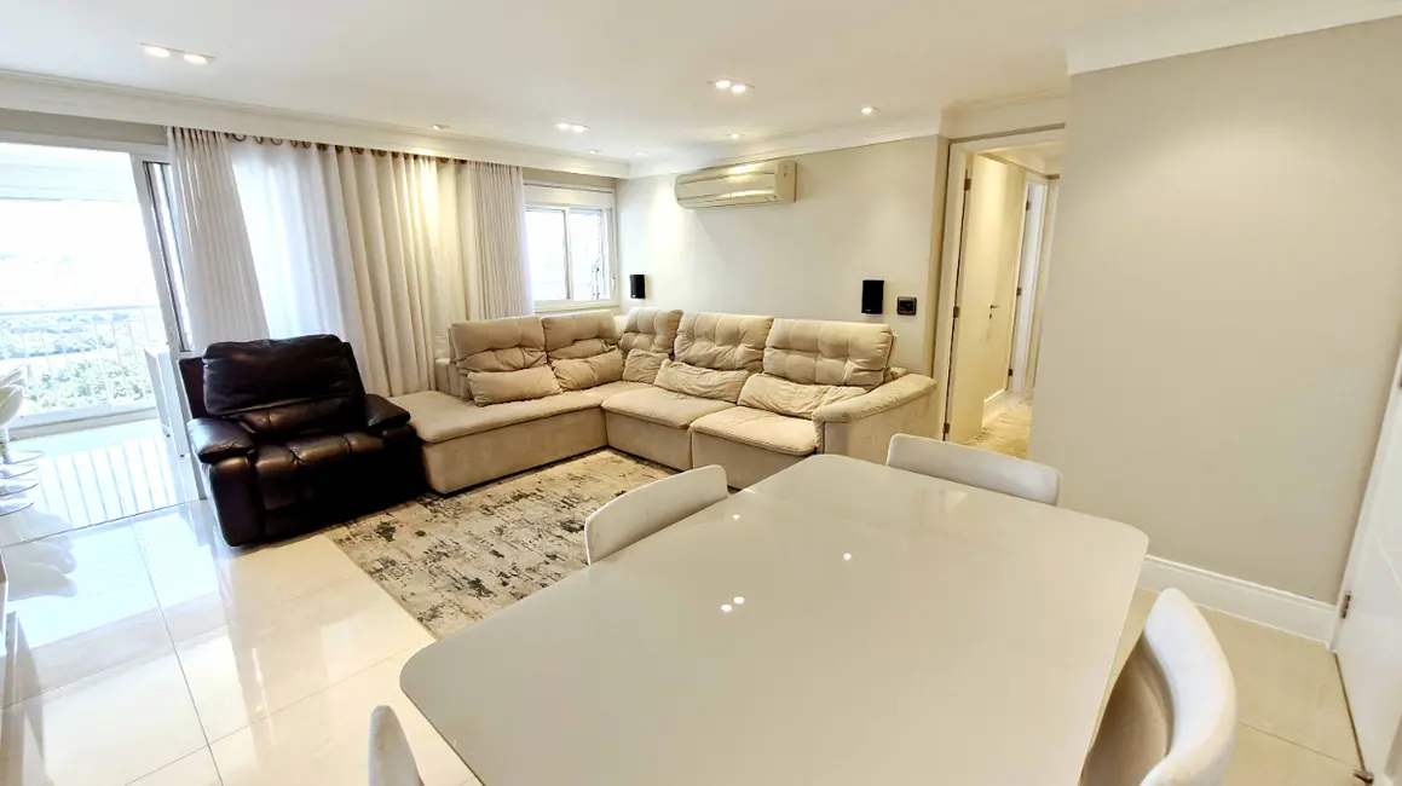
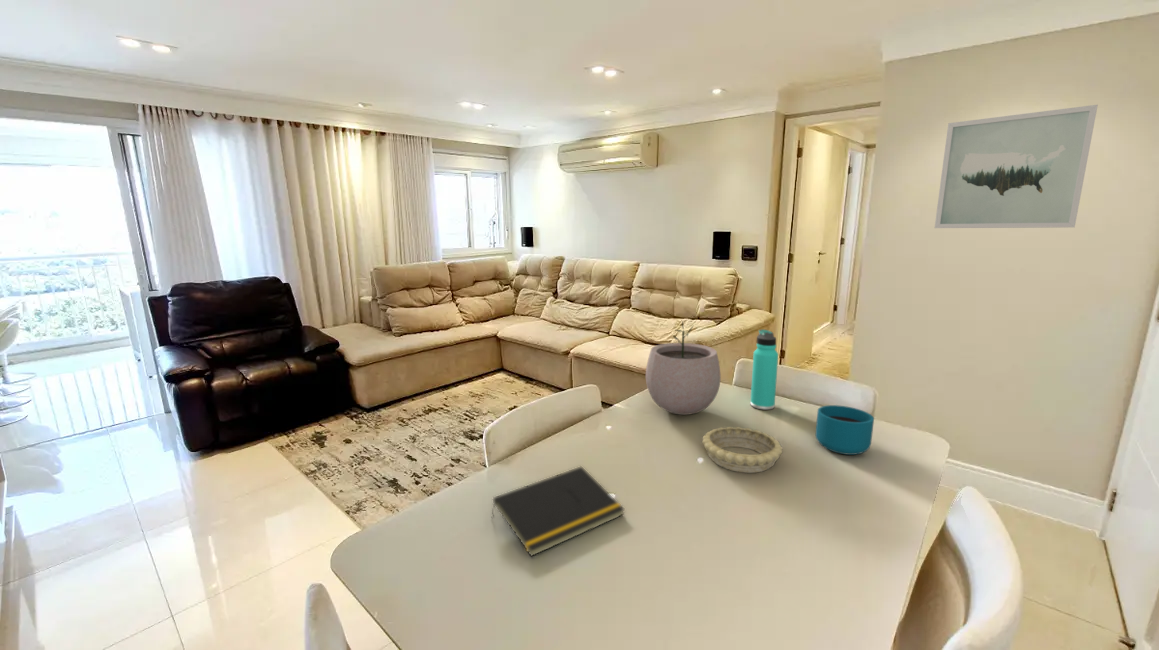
+ plant pot (682, 367)
+ notepad (559, 505)
+ cup (843, 428)
+ thermos bottle (764, 369)
+ decorative bowl (740, 446)
+ wall art (1008, 172)
